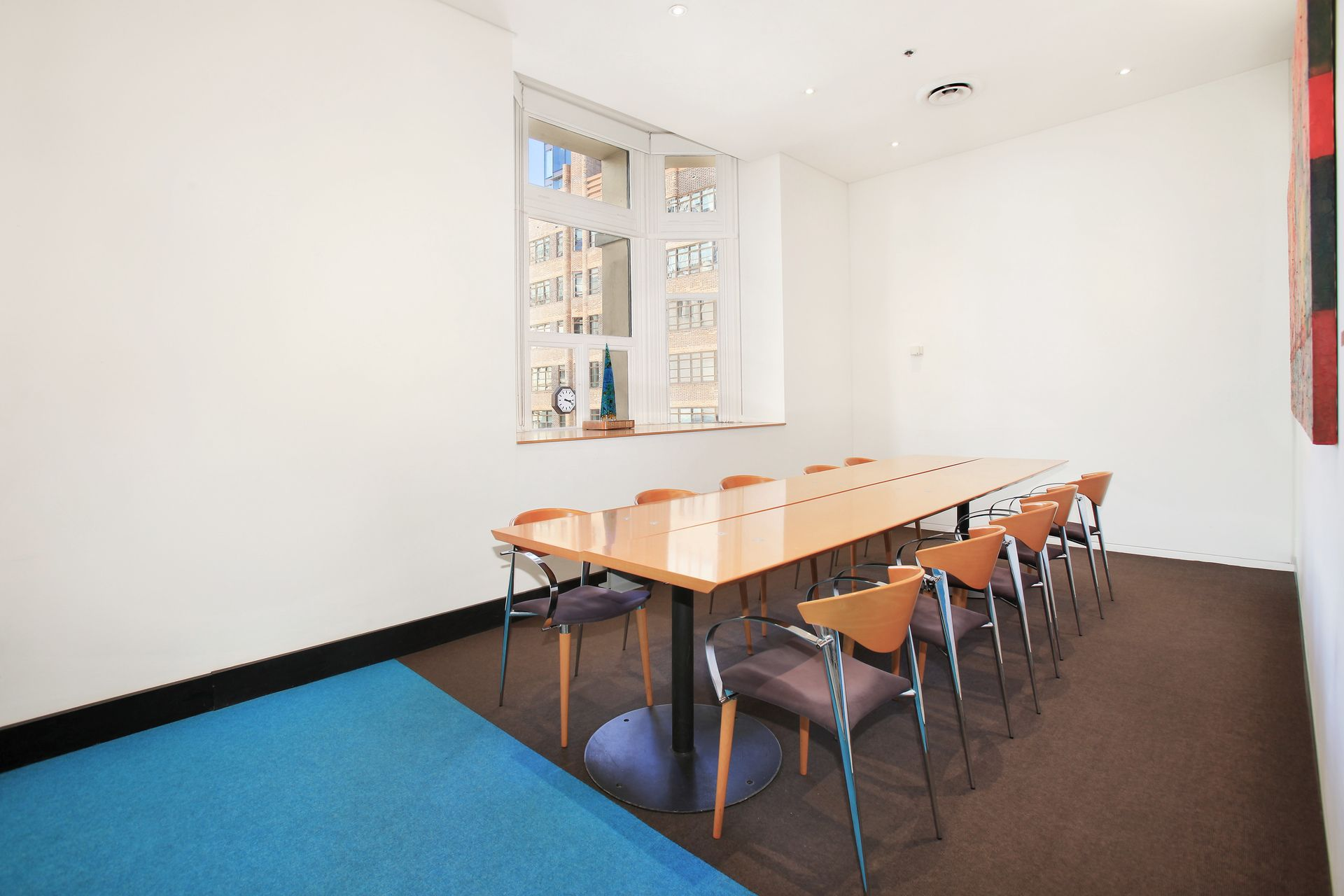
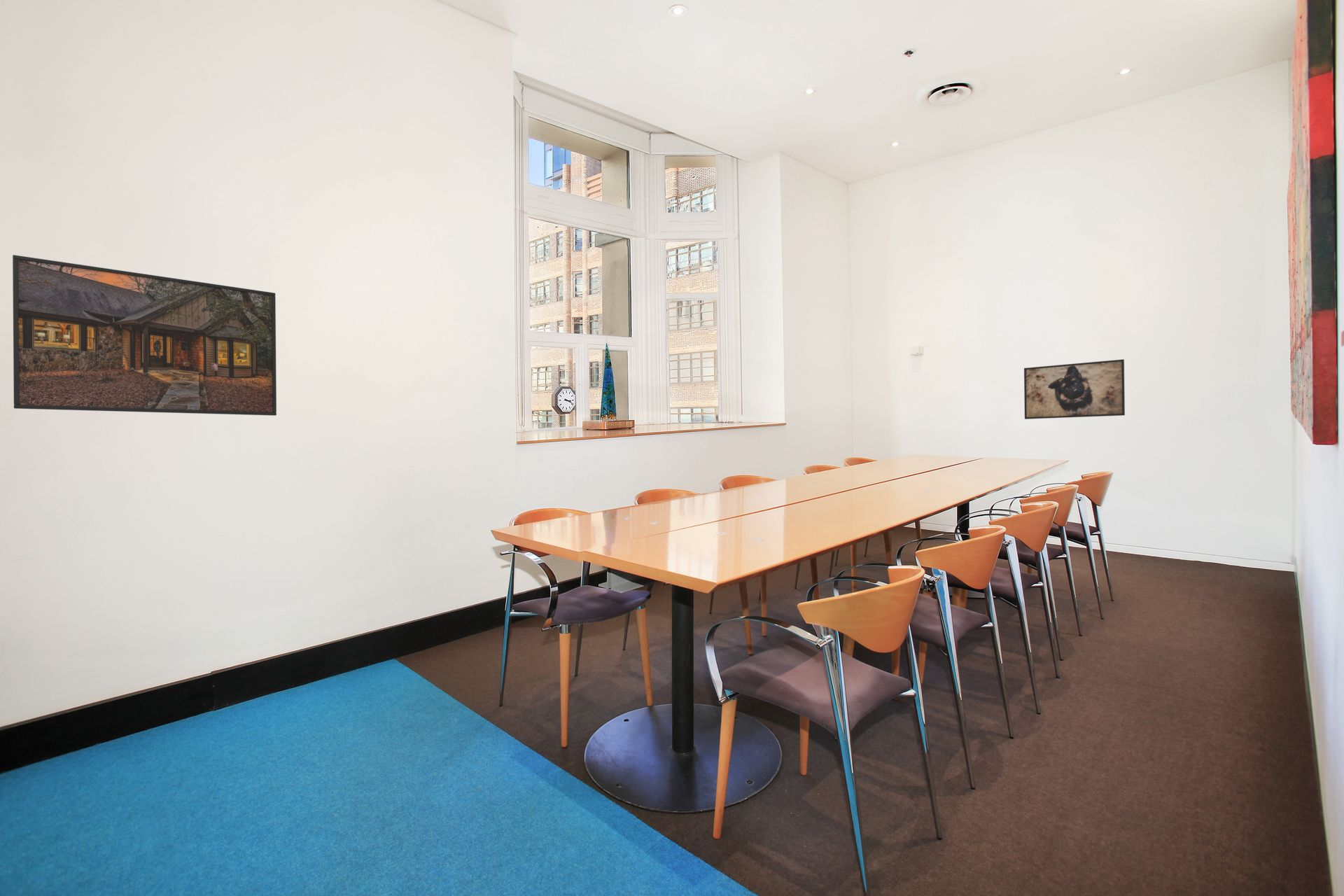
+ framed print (159, 344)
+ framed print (1072, 391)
